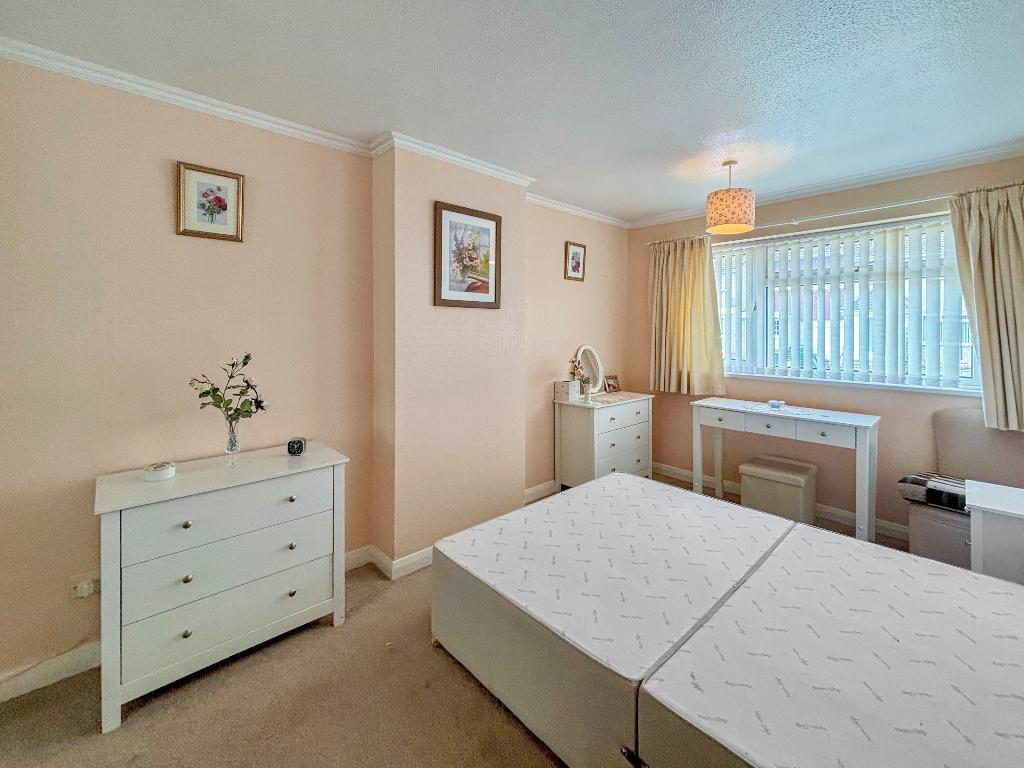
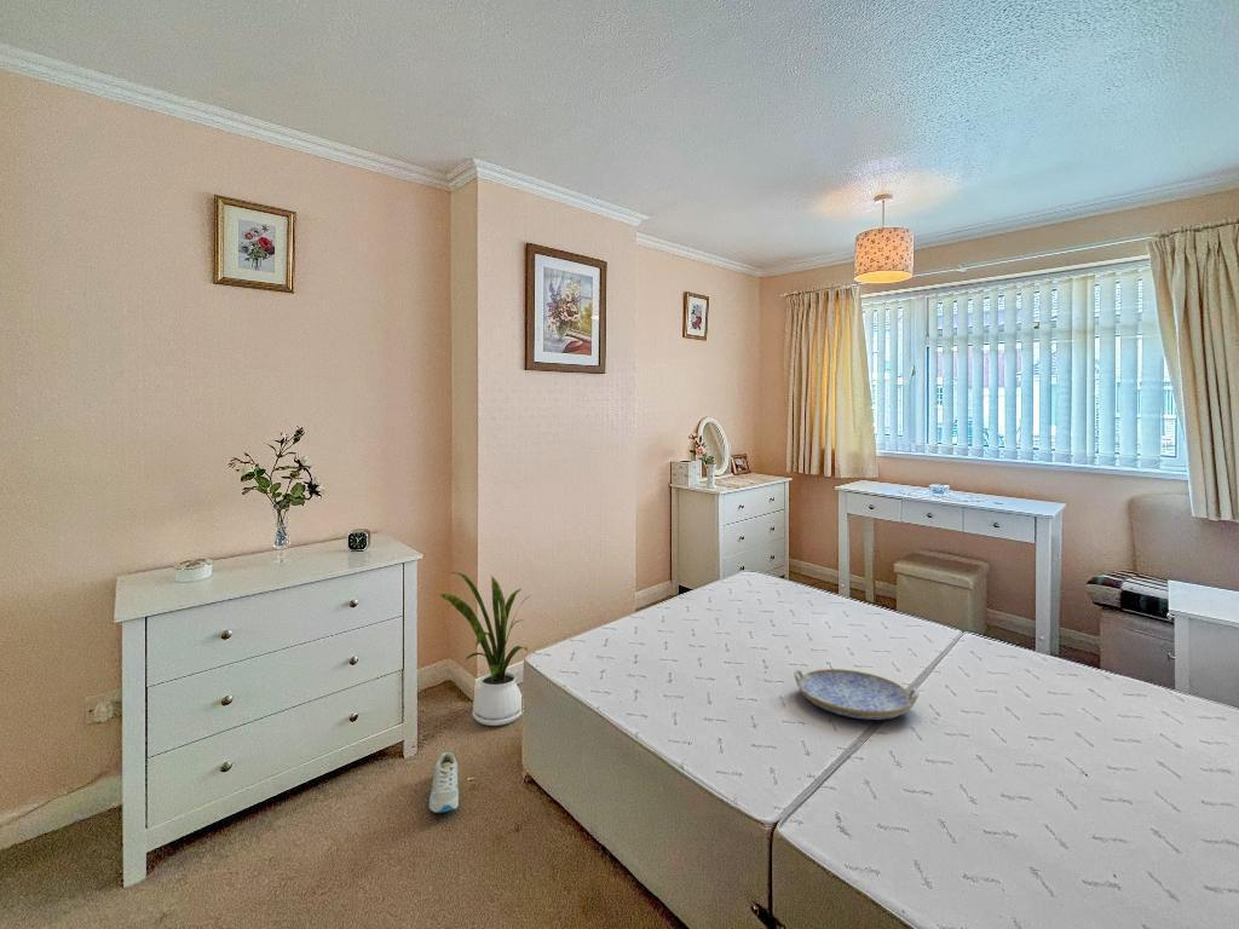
+ sneaker (445, 781)
+ house plant (492, 641)
+ serving tray (853, 691)
